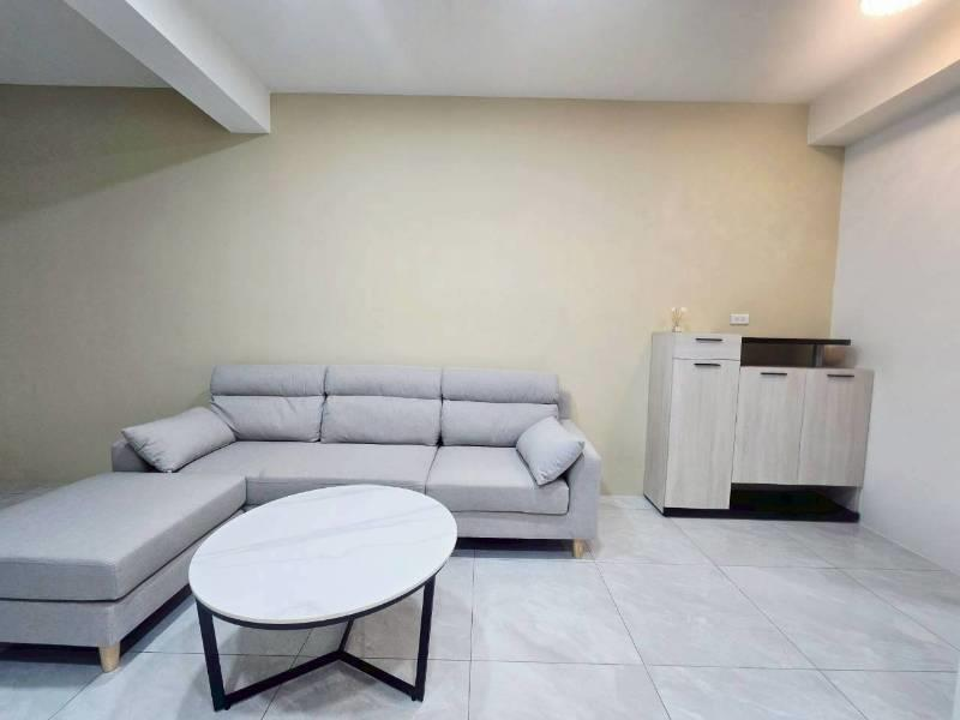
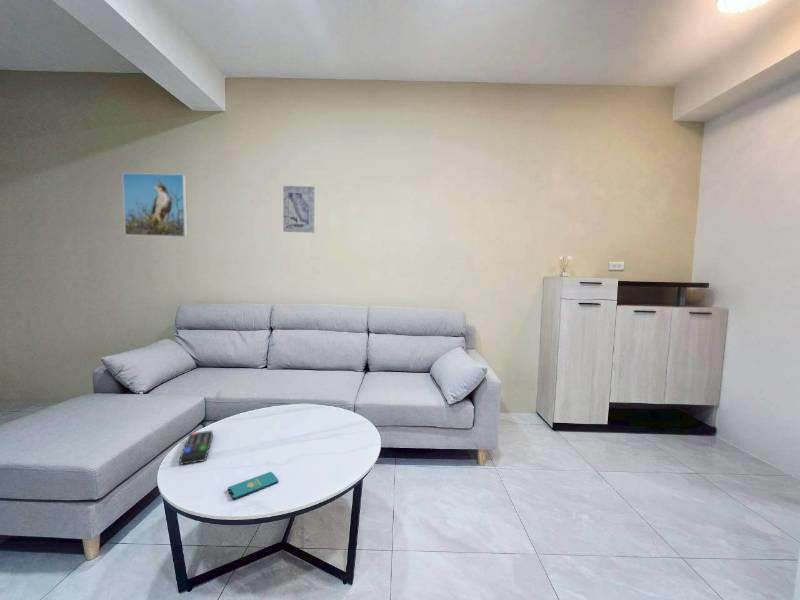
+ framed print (155, 205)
+ remote control (197, 445)
+ smartphone (253, 484)
+ wall art (299, 209)
